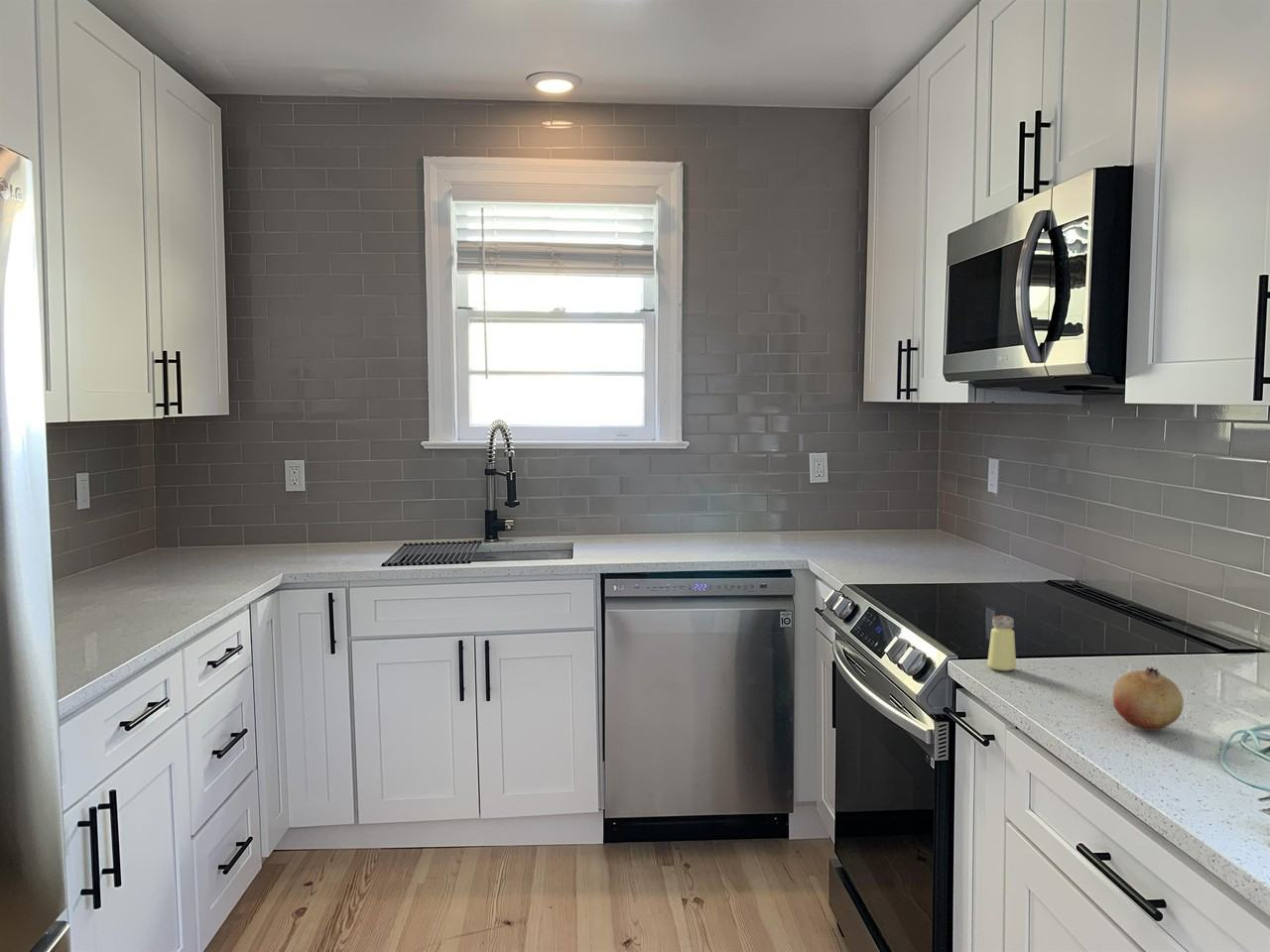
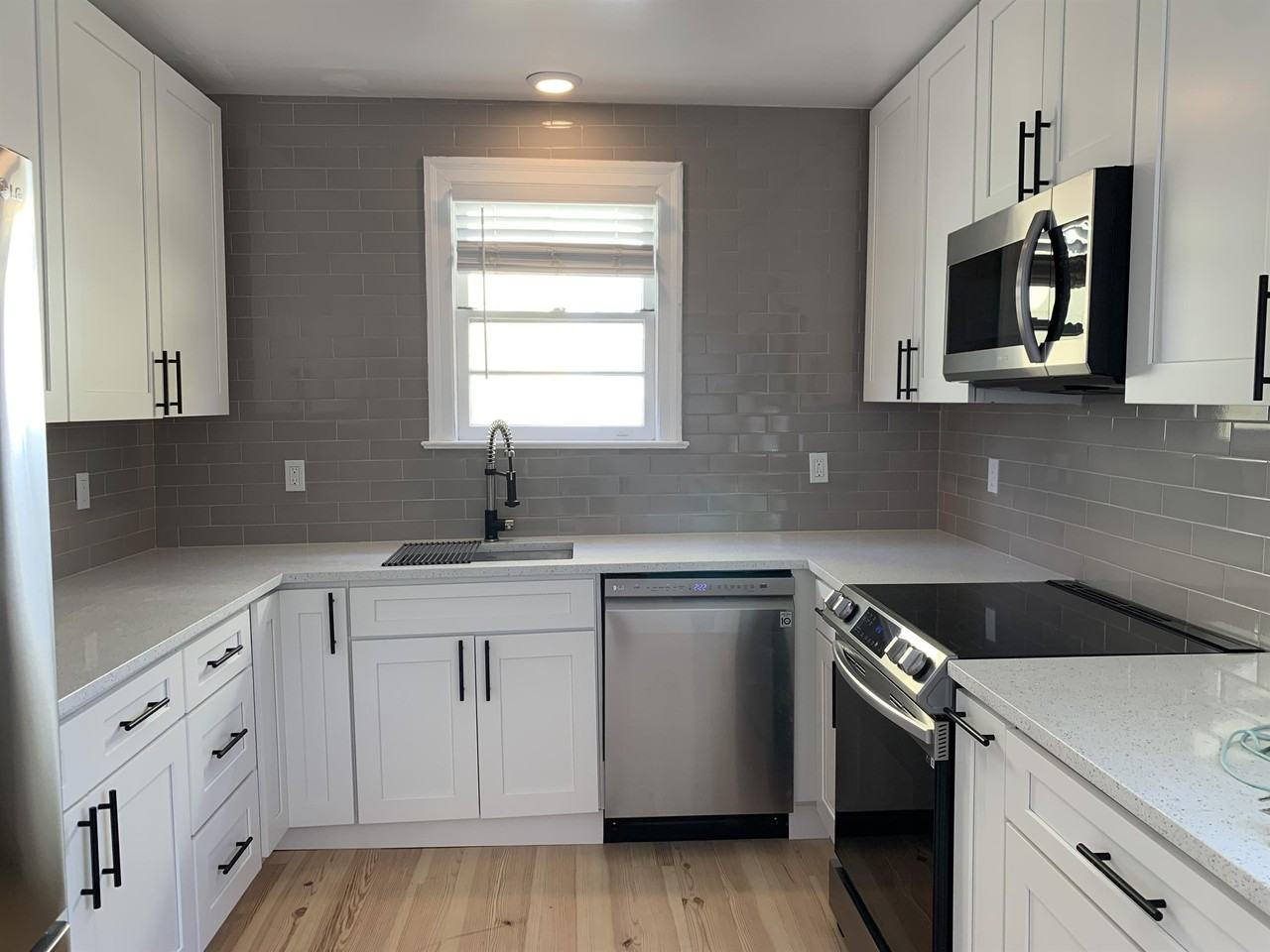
- fruit (1147, 696)
- saltshaker (1002, 642)
